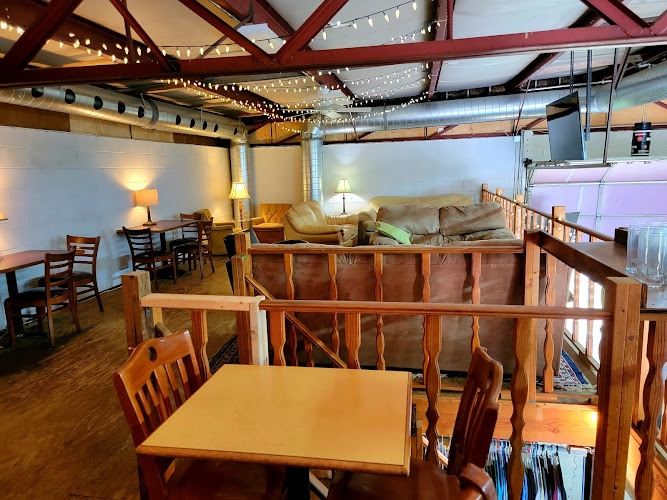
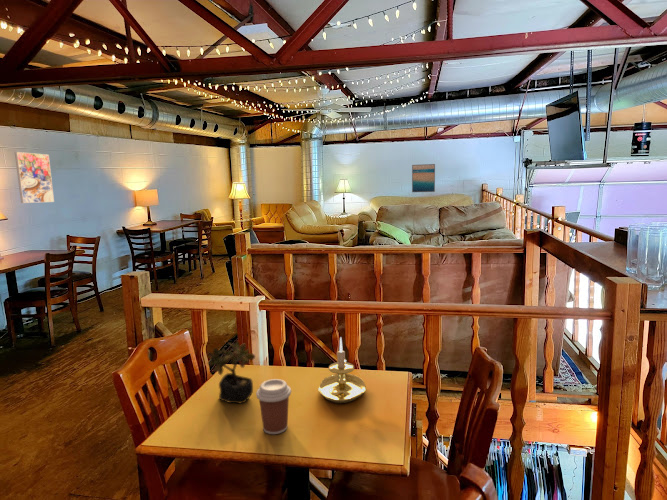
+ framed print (35, 178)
+ wall art (423, 178)
+ succulent plant (232, 370)
+ candle holder (341, 362)
+ coffee cup (274, 406)
